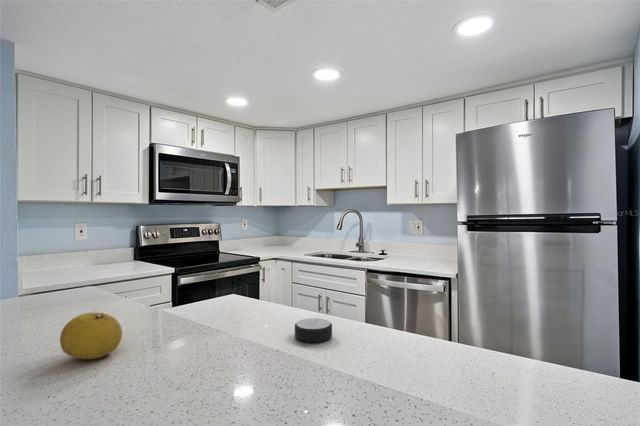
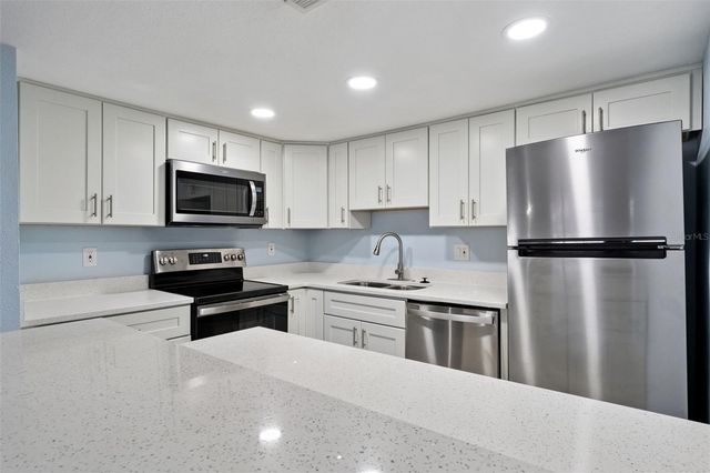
- fruit (92, 334)
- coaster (313, 329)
